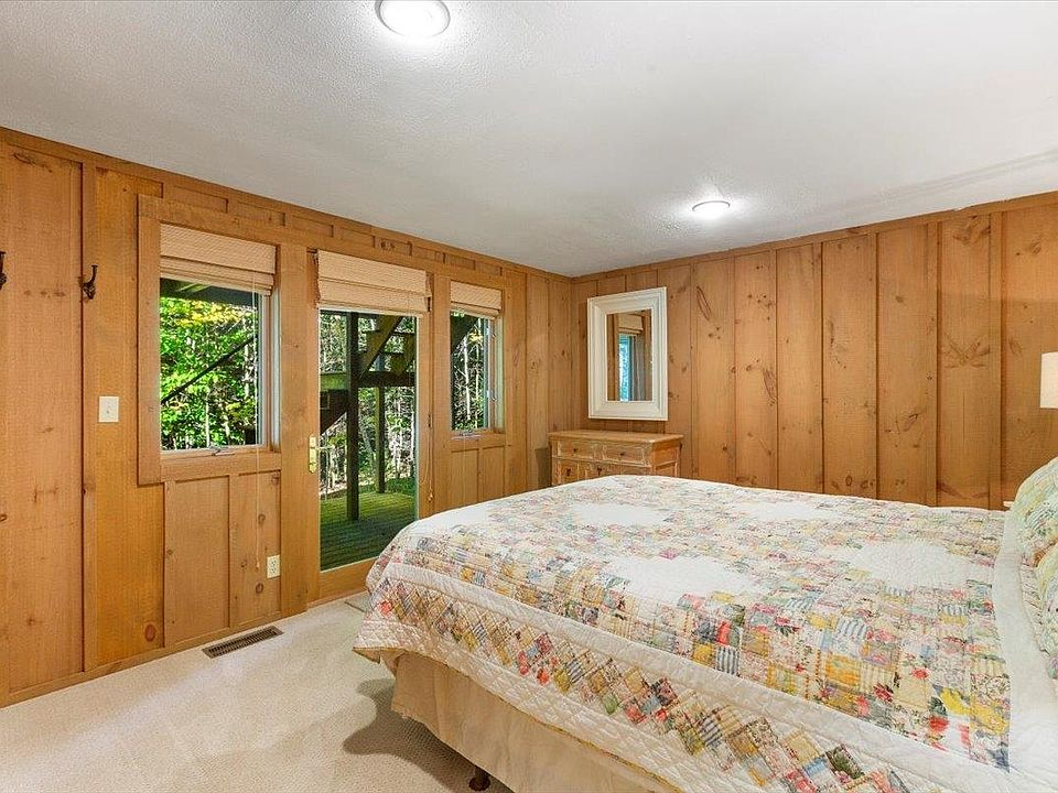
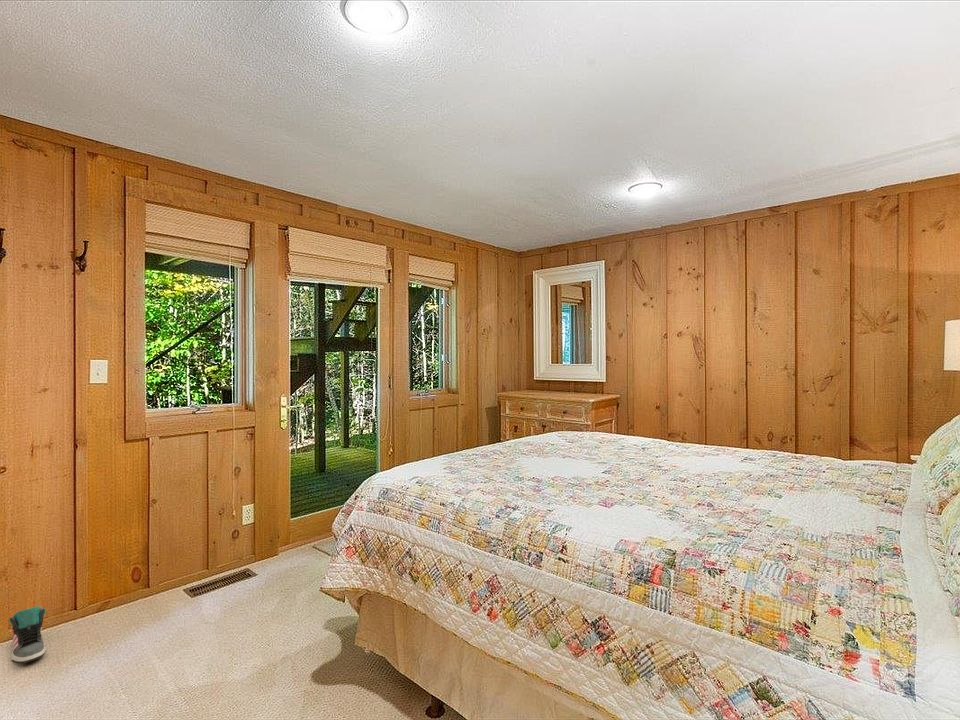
+ sneaker (29, 630)
